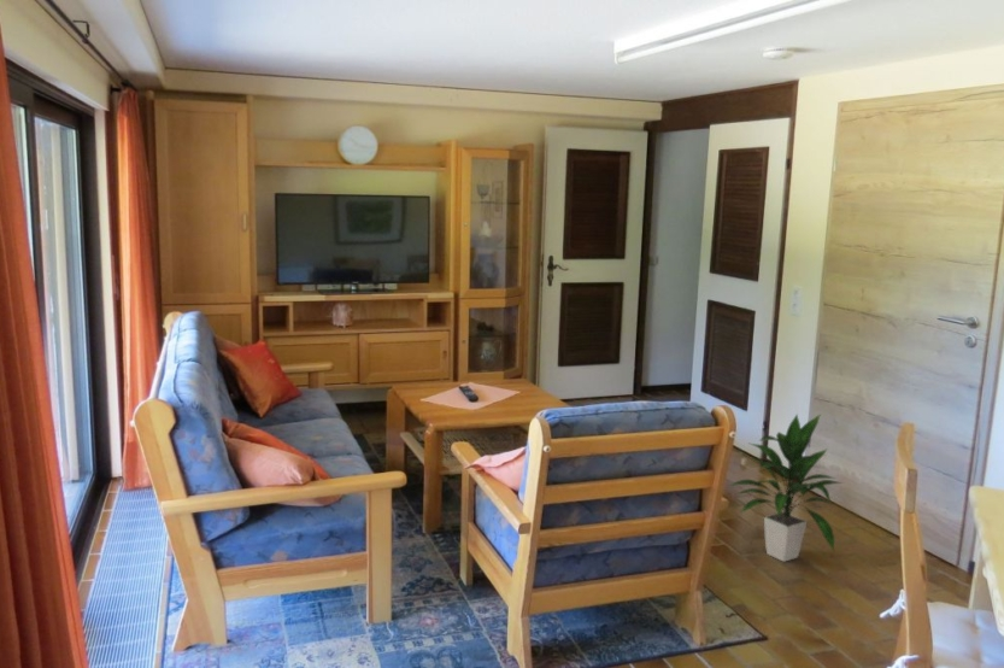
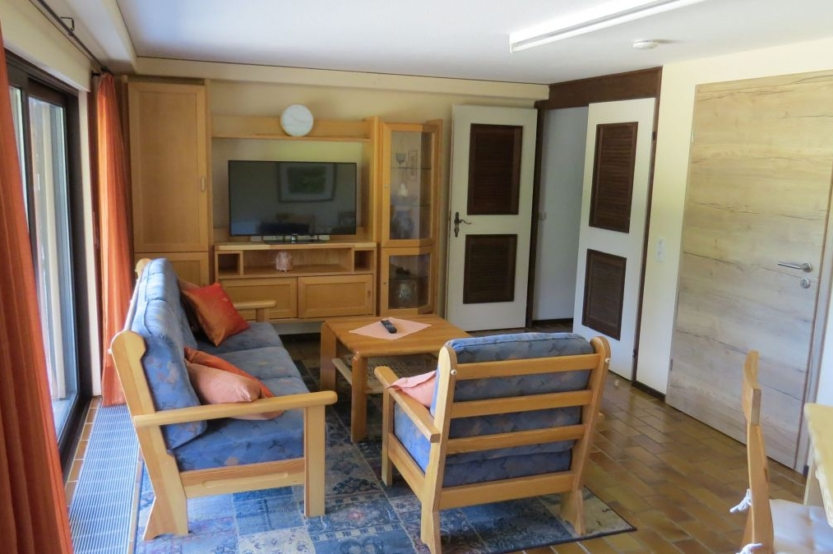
- indoor plant (791, 488)
